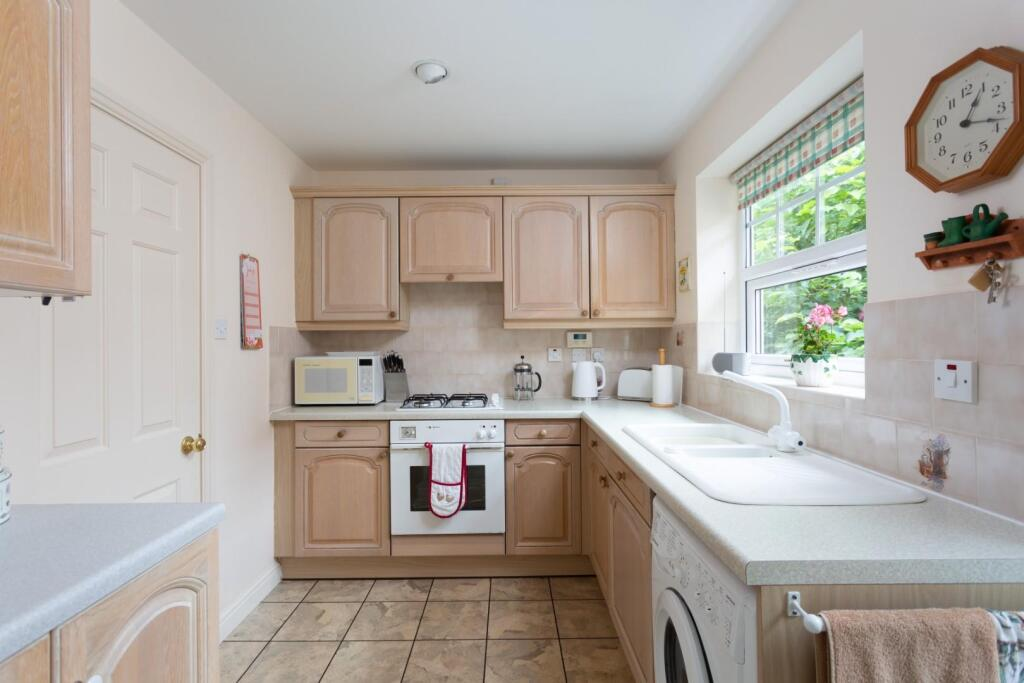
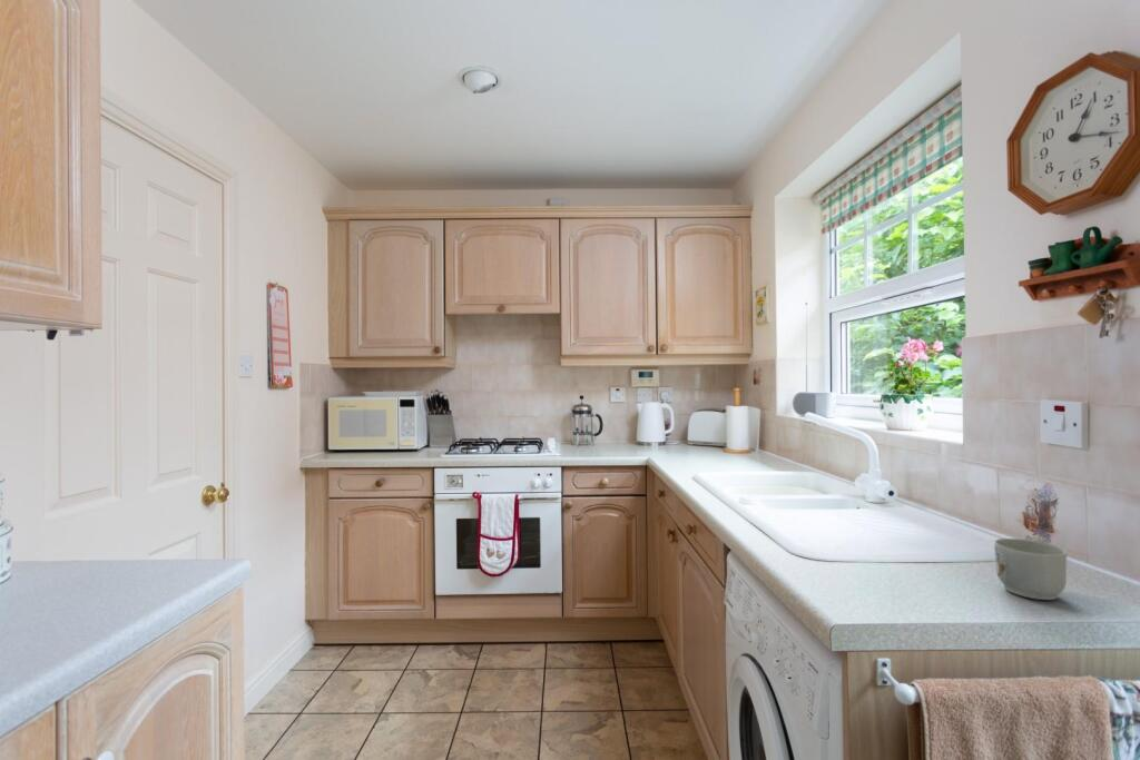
+ mug (1024, 565)
